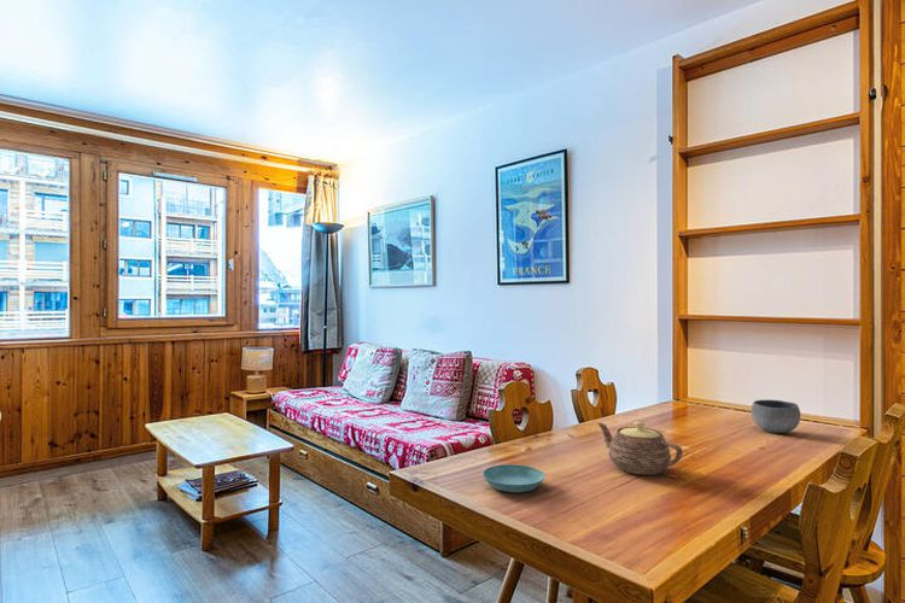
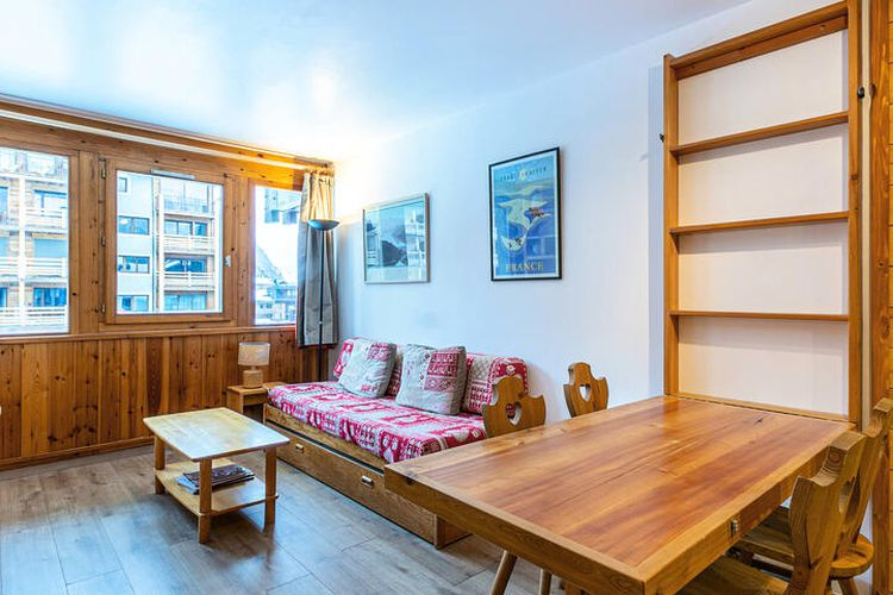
- saucer (513, 479)
- teapot (636, 444)
- bowl (775, 417)
